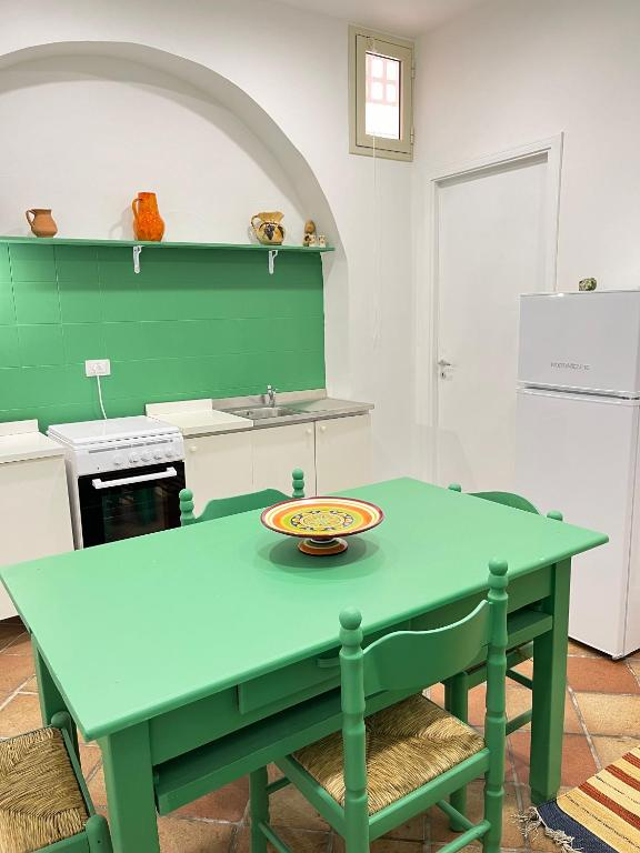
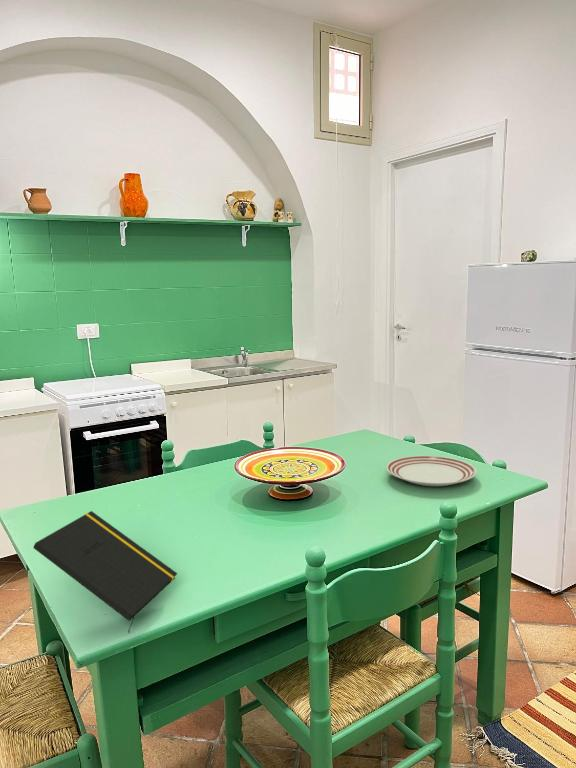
+ notepad (108, 568)
+ dinner plate (430, 472)
